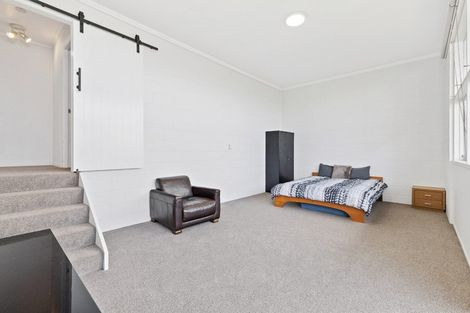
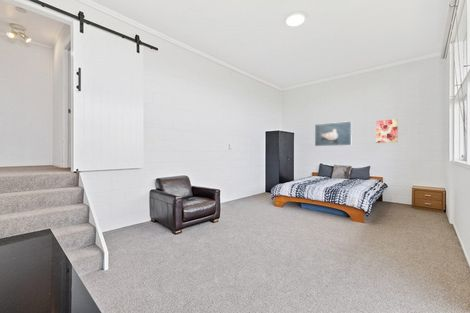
+ wall art (386, 131)
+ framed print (332, 134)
